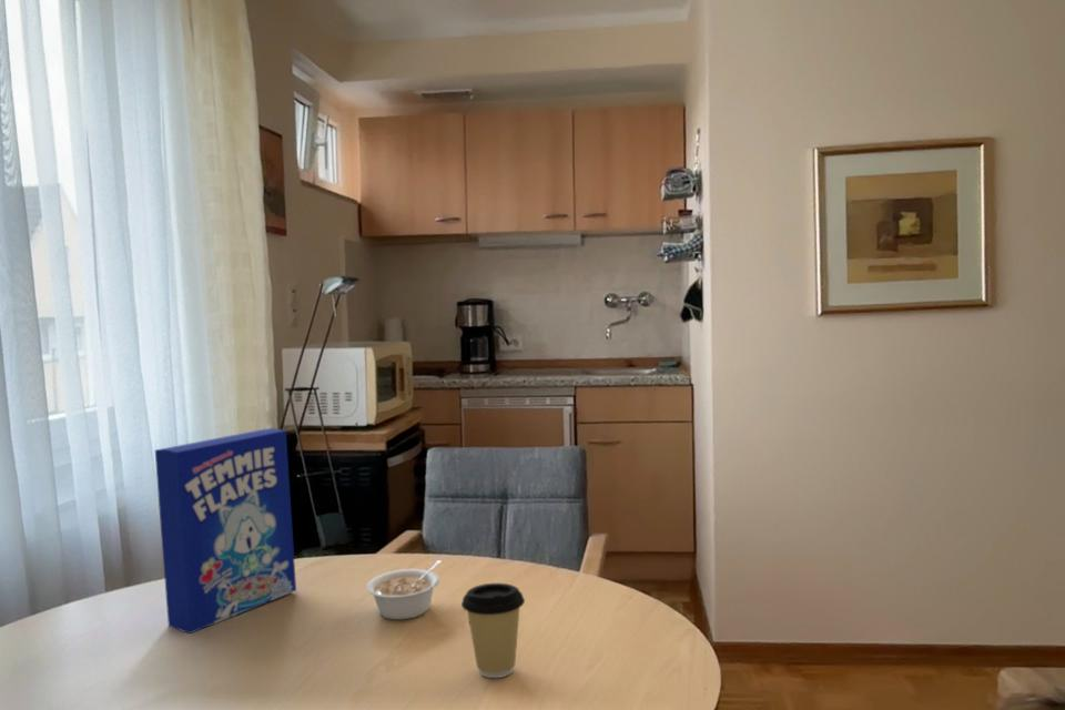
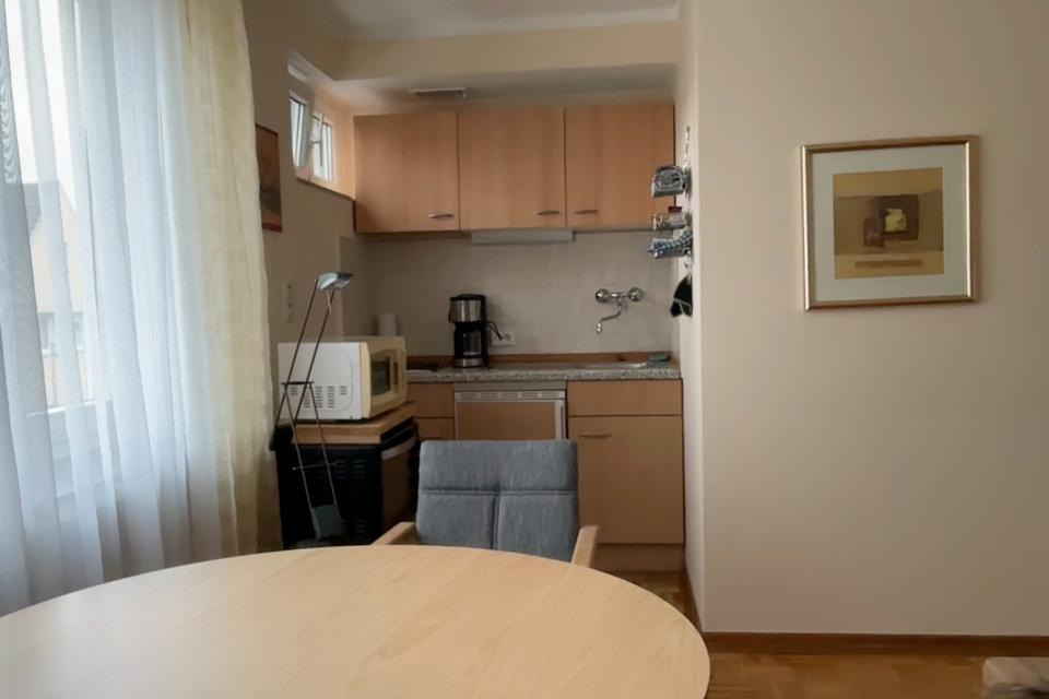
- coffee cup (494, 629)
- cereal box (230, 524)
- legume (404, 591)
